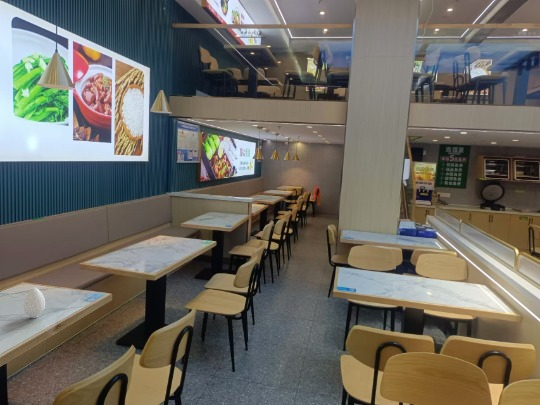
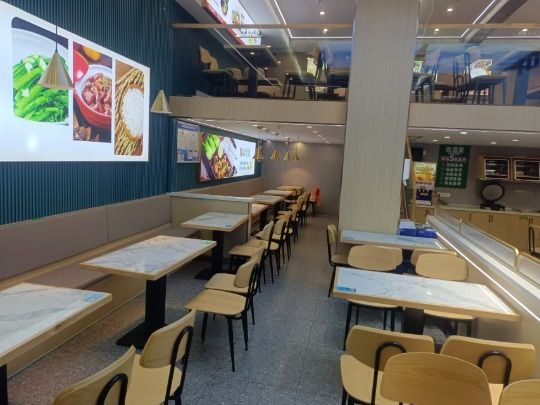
- candle (34, 300)
